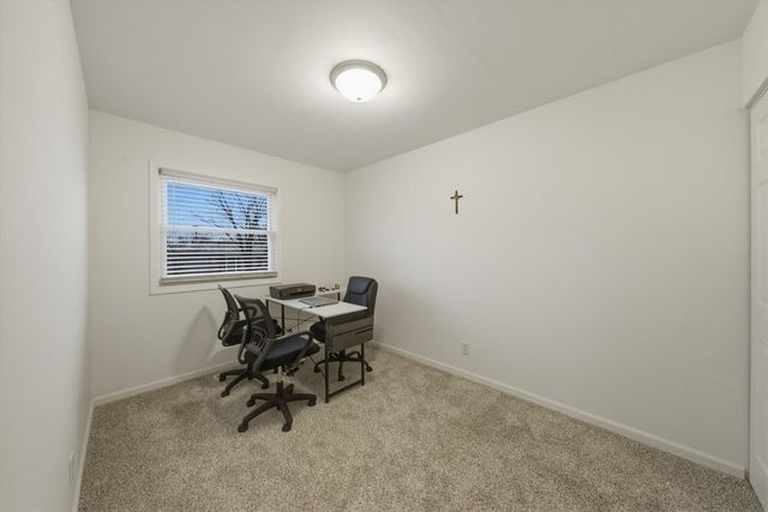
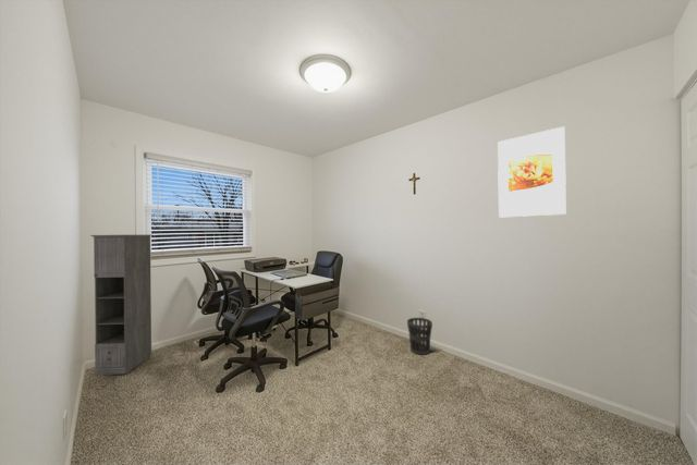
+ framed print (529, 175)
+ storage cabinet (123, 299)
+ wastebasket (419, 335)
